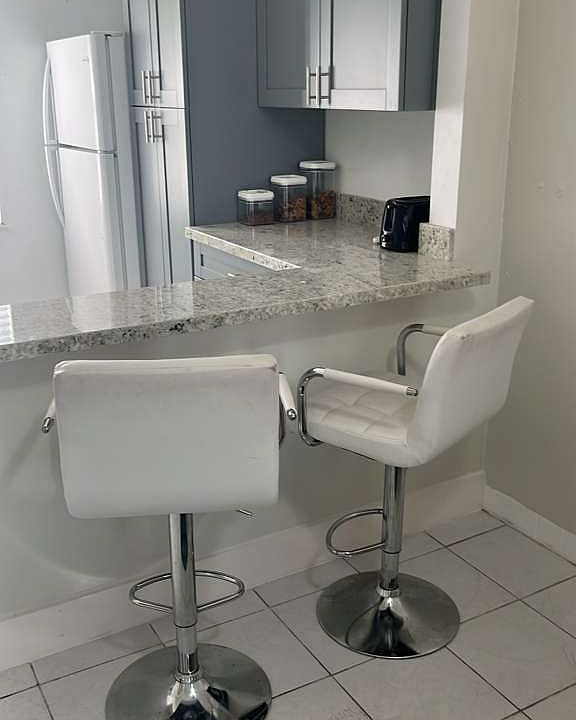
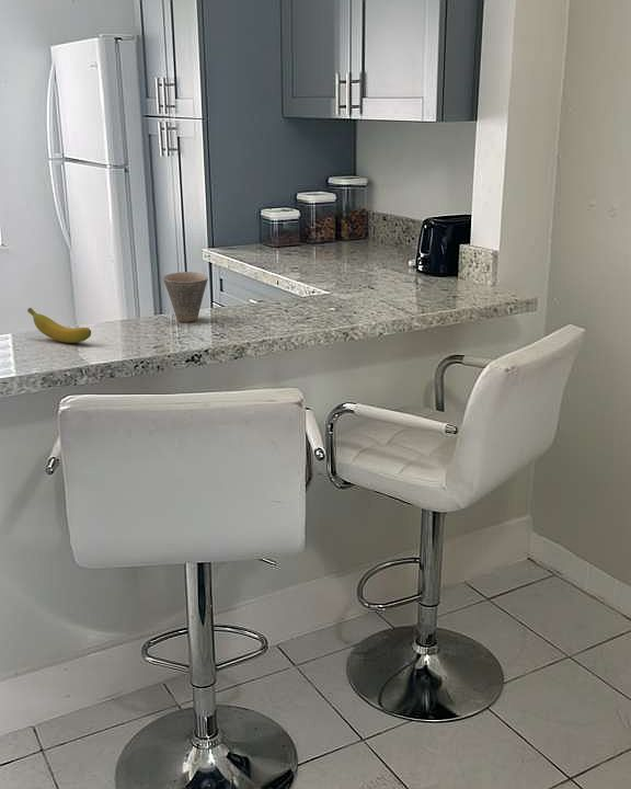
+ banana (59, 325)
+ cup (186, 298)
